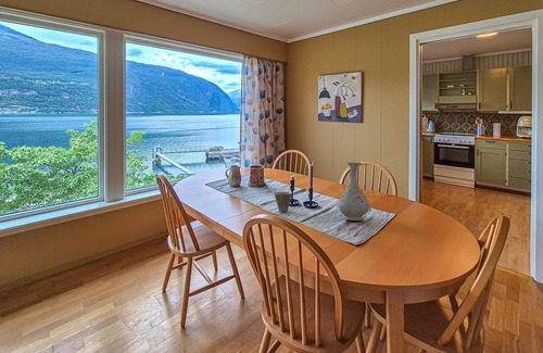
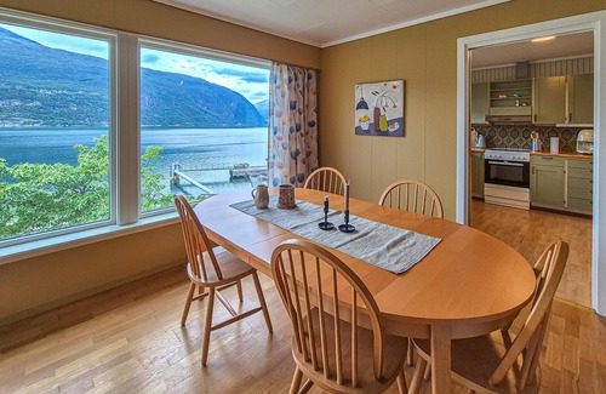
- cup (282, 201)
- vase (353, 190)
